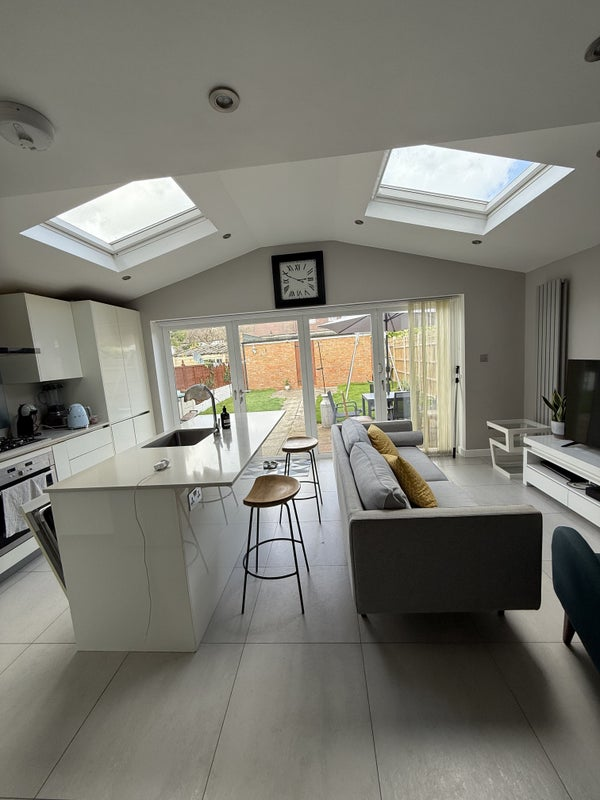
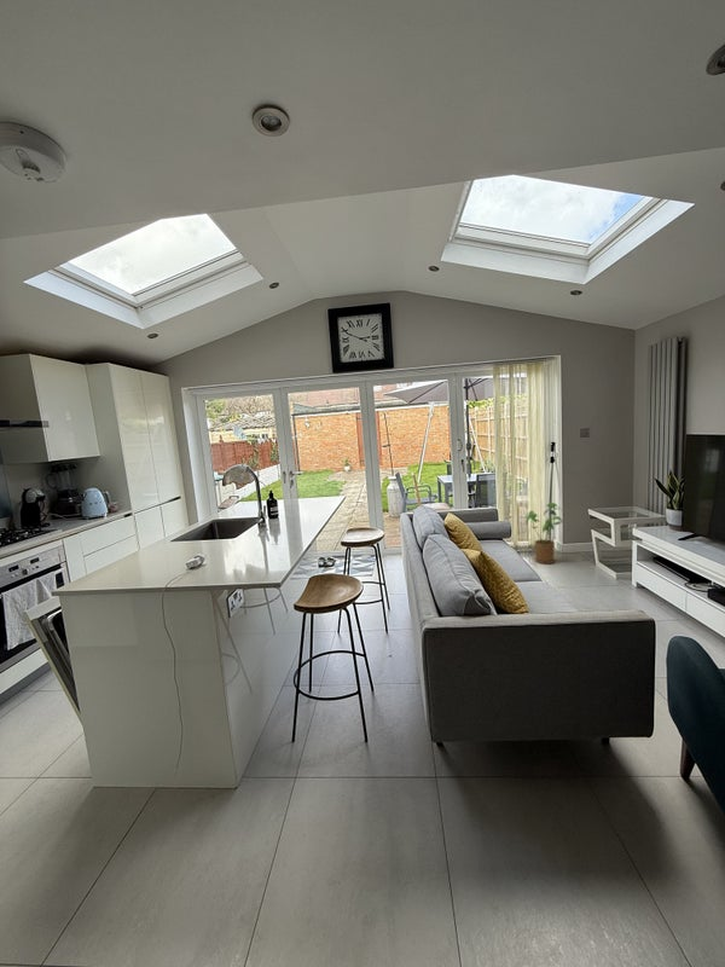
+ house plant (546, 533)
